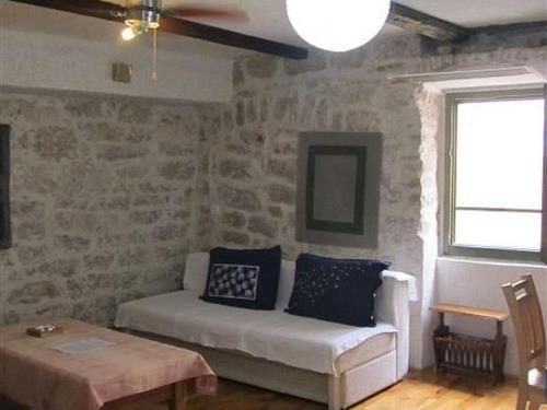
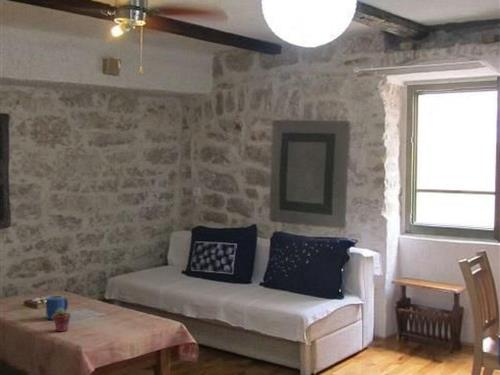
+ mug (56, 307)
+ potted succulent (61, 319)
